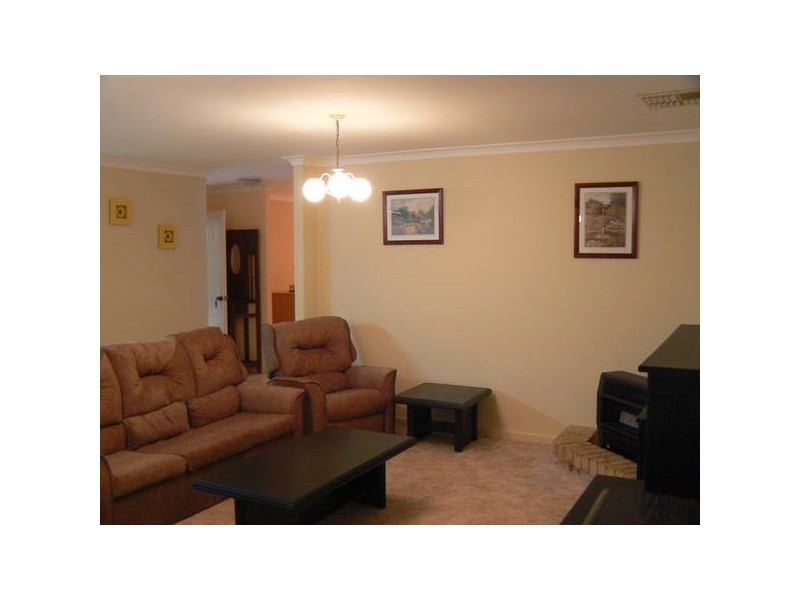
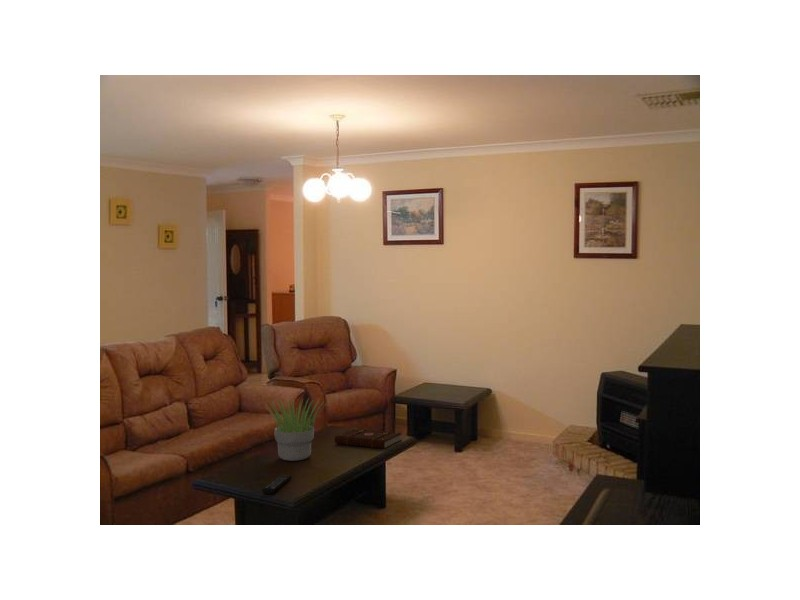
+ book (368, 437)
+ remote control (277, 483)
+ potted plant (295, 429)
